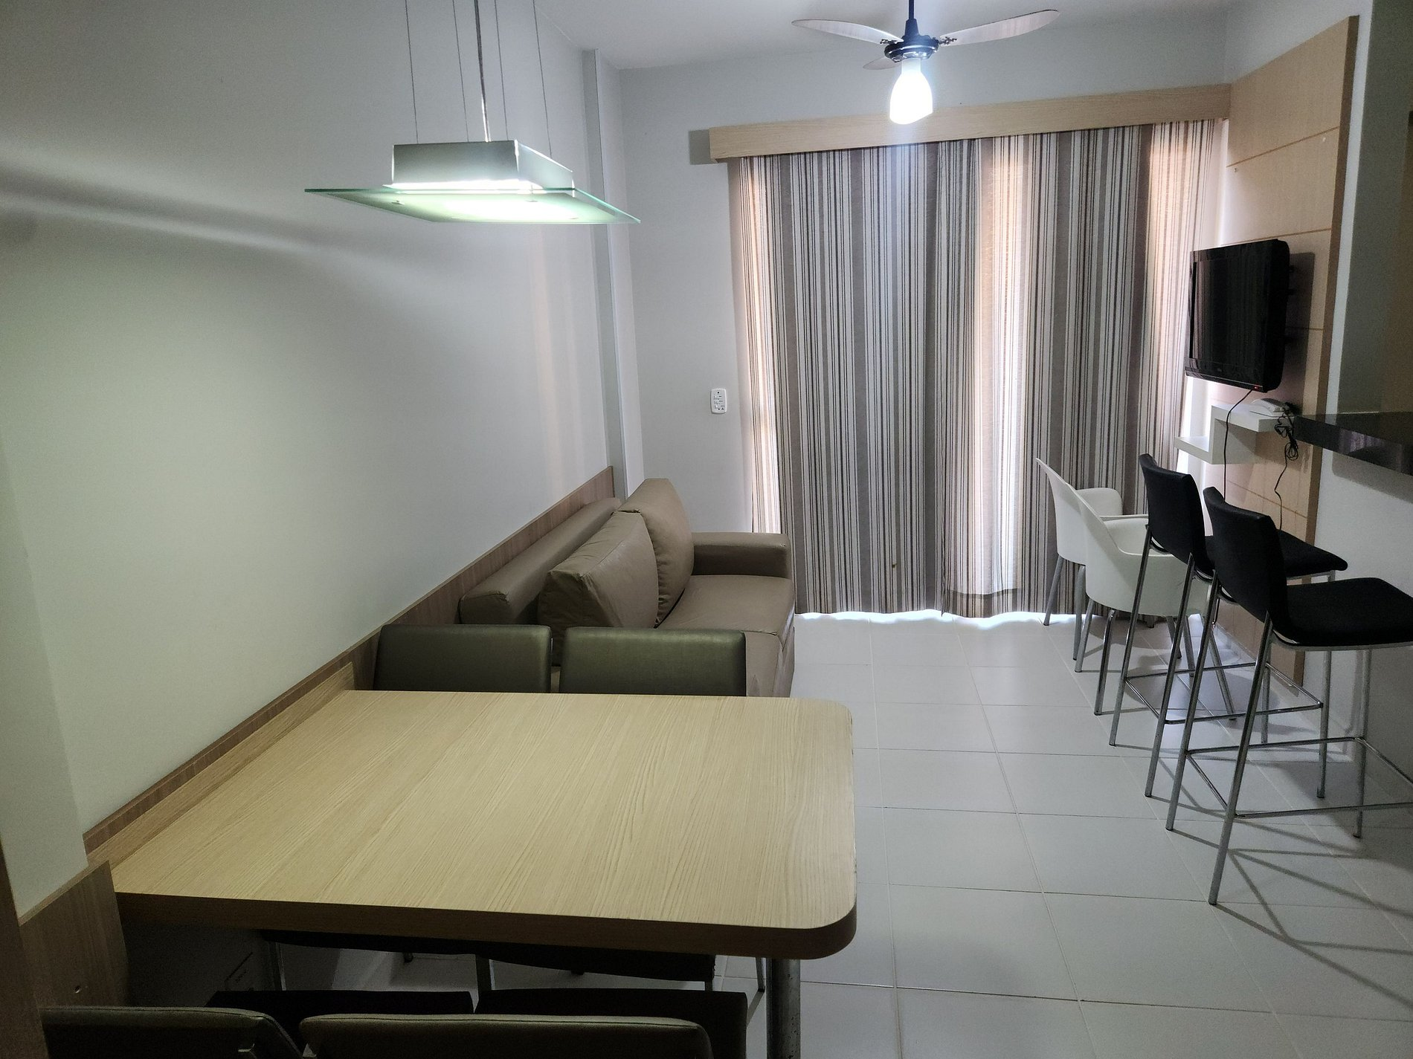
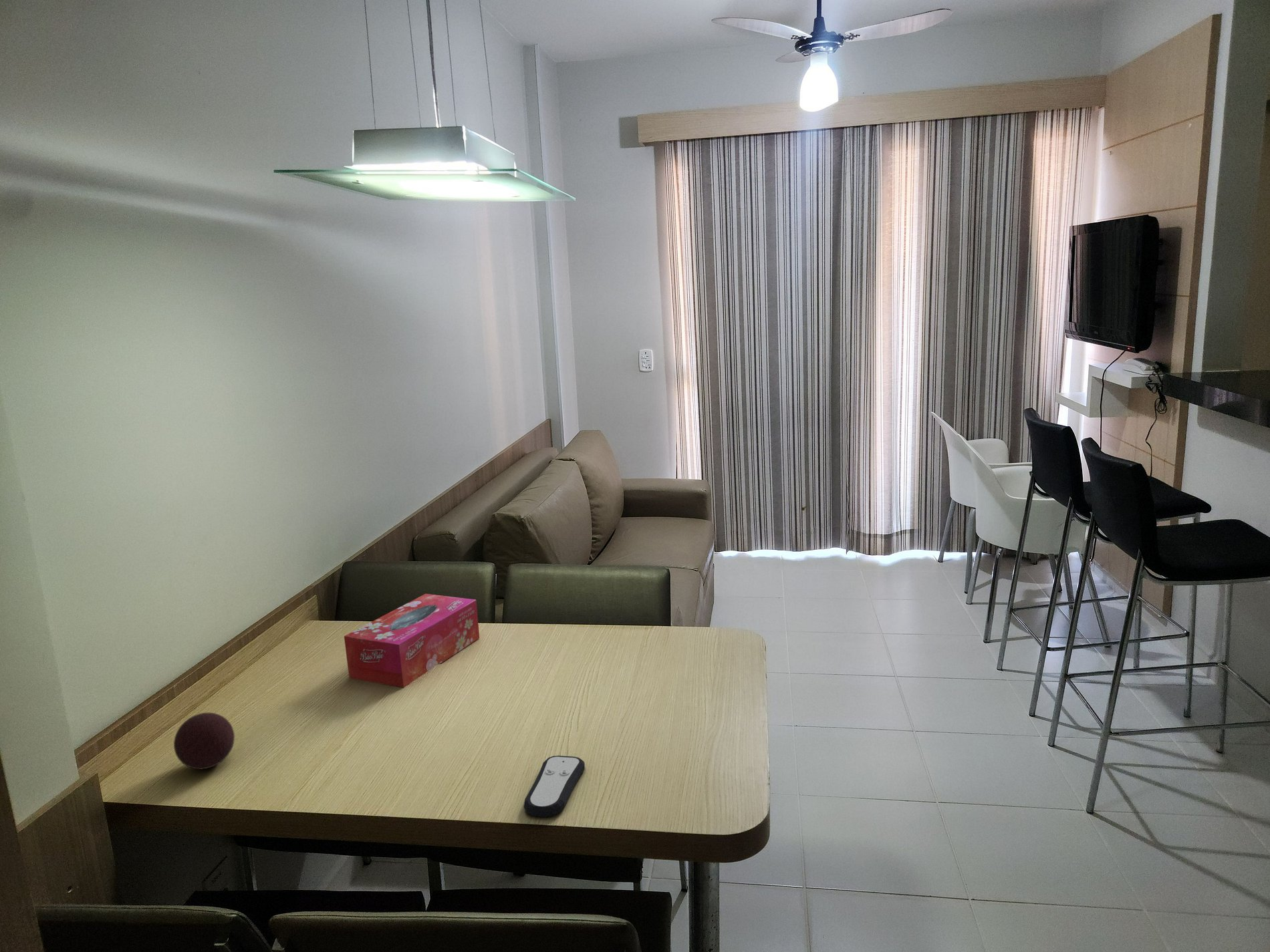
+ decorative ball (205, 740)
+ tissue box (415, 637)
+ remote control (553, 784)
